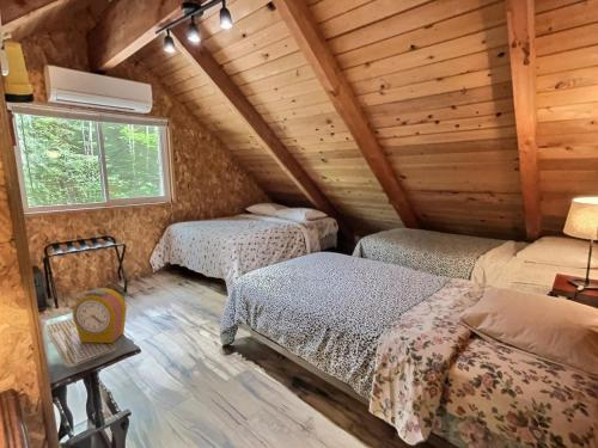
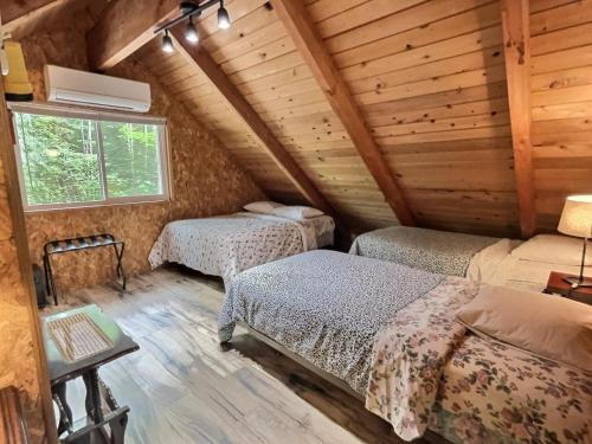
- alarm clock (99, 313)
